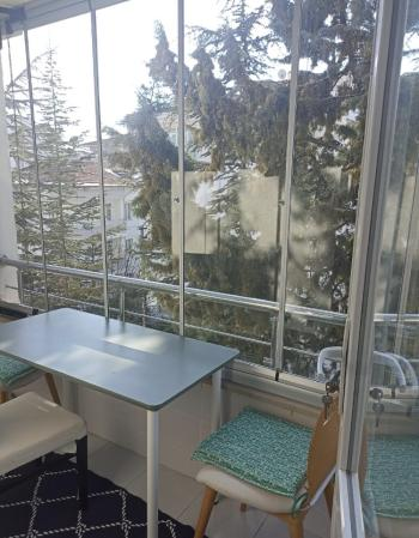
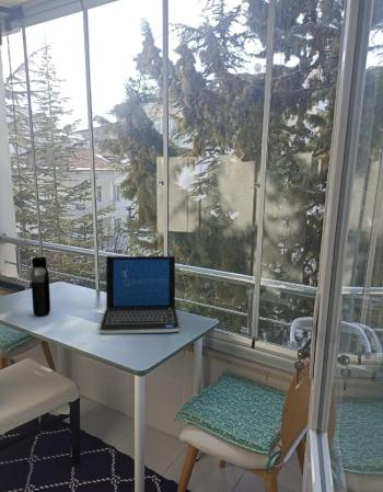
+ laptop (140, 291)
+ water bottle (40, 286)
